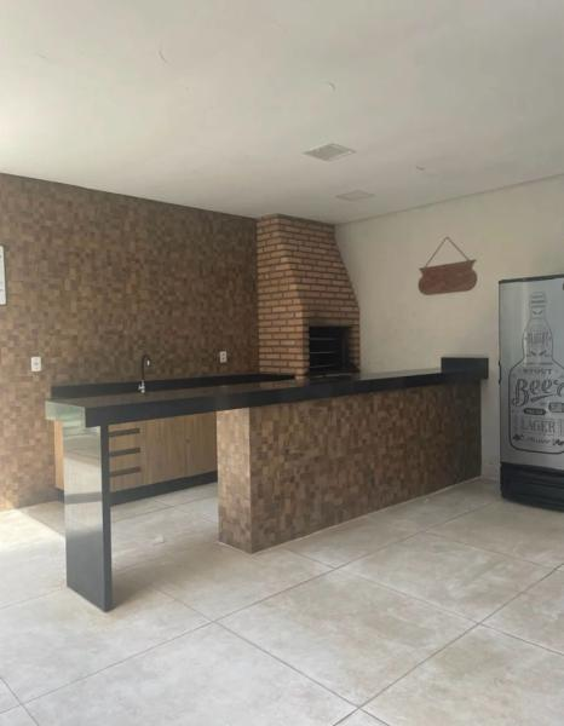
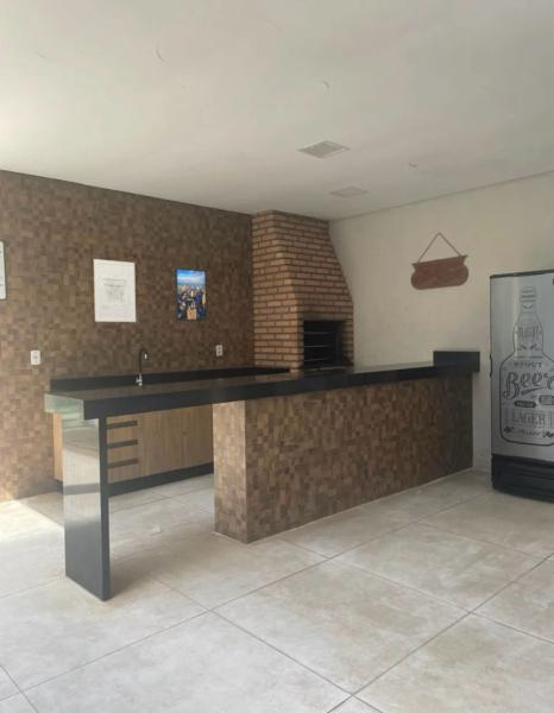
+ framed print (190, 295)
+ wall art (114, 291)
